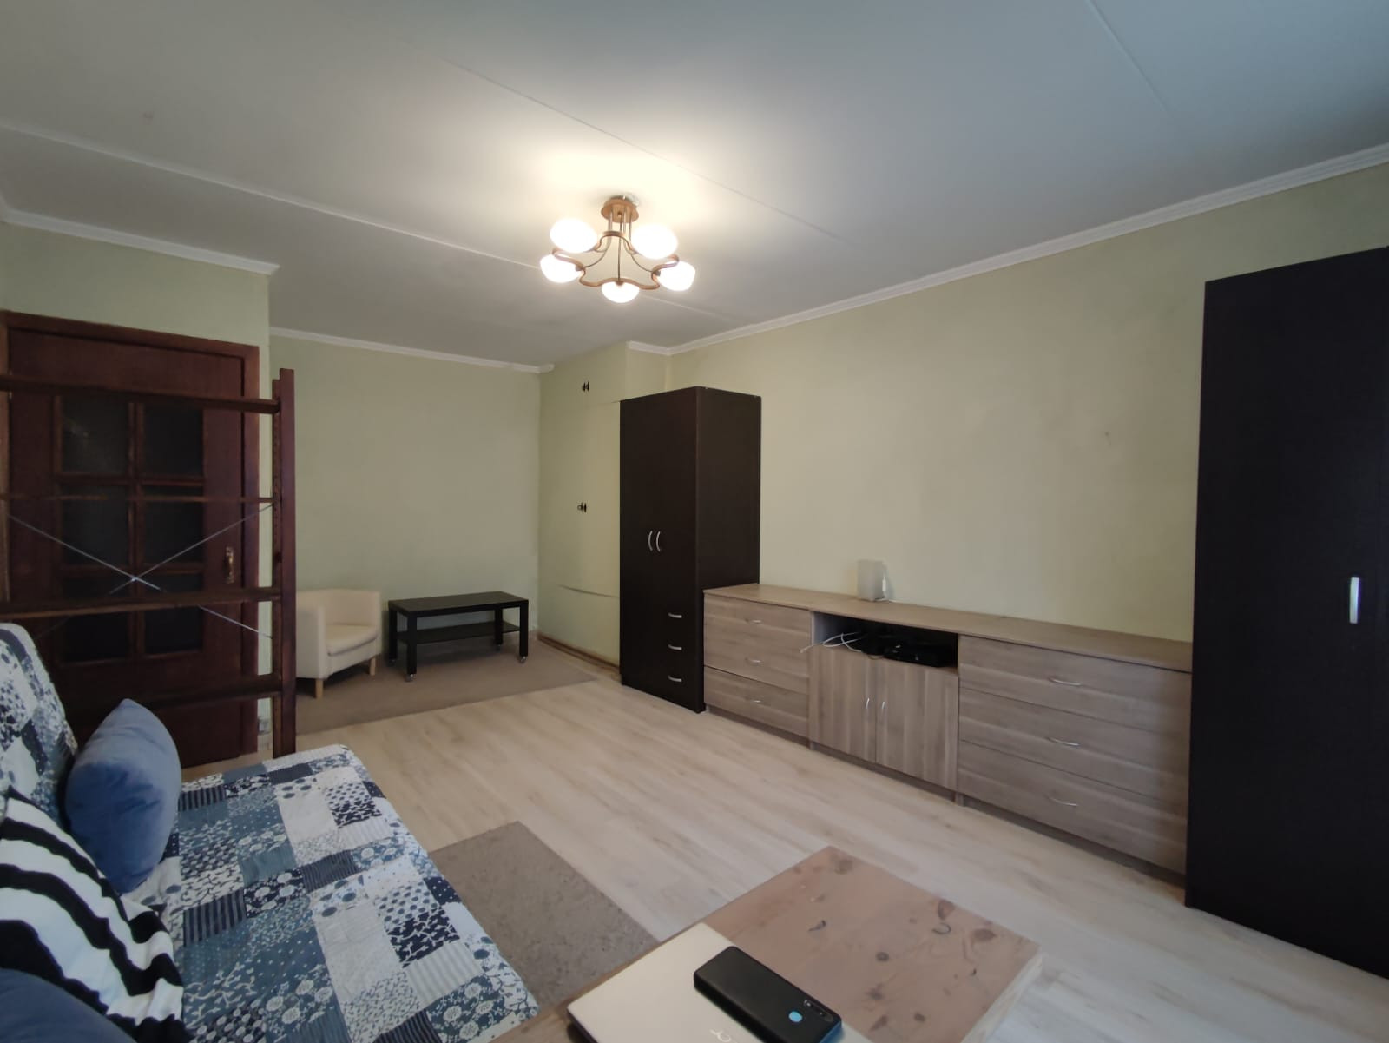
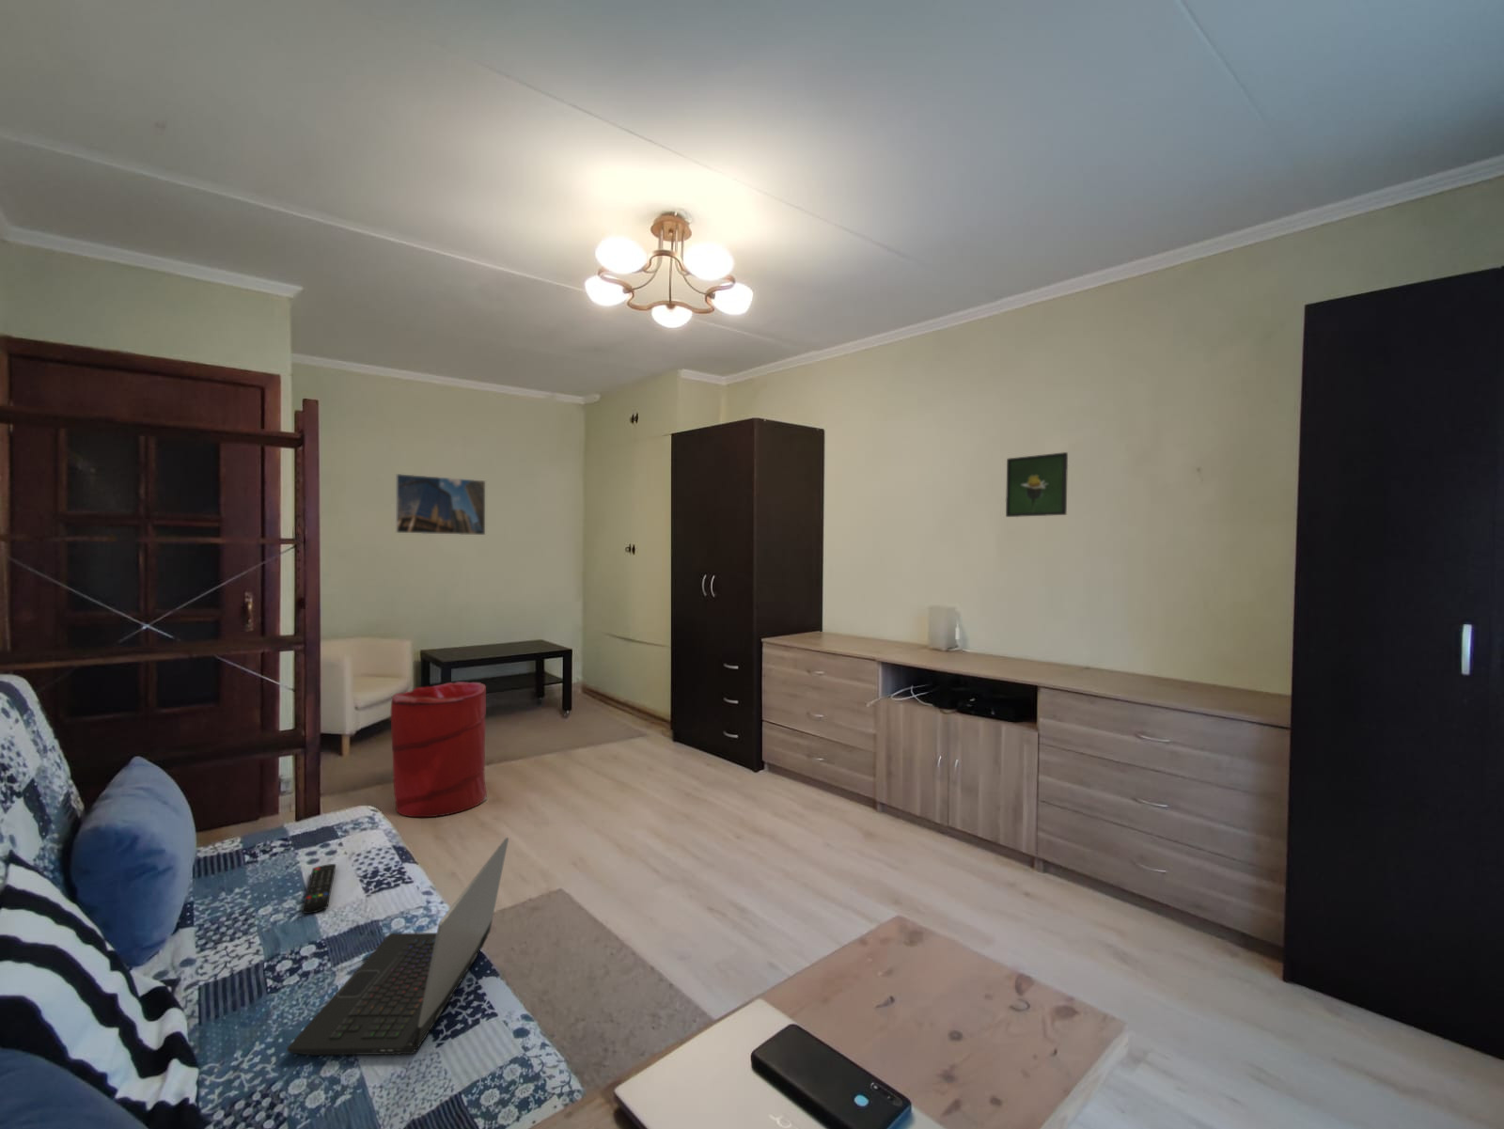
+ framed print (1035, 485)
+ remote control (319, 886)
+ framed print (441, 505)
+ laundry hamper (439, 744)
+ laptop computer (412, 933)
